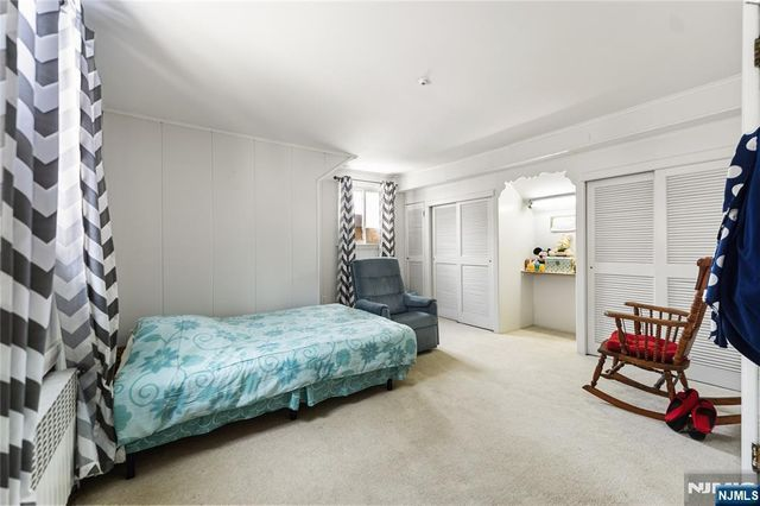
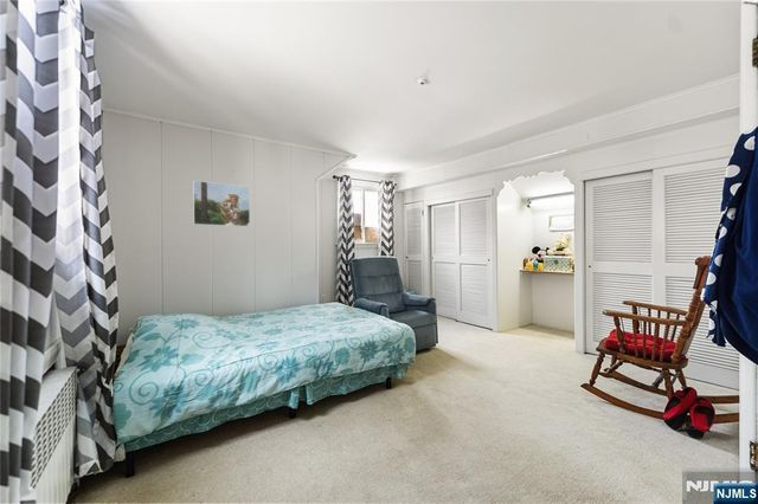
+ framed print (223, 203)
